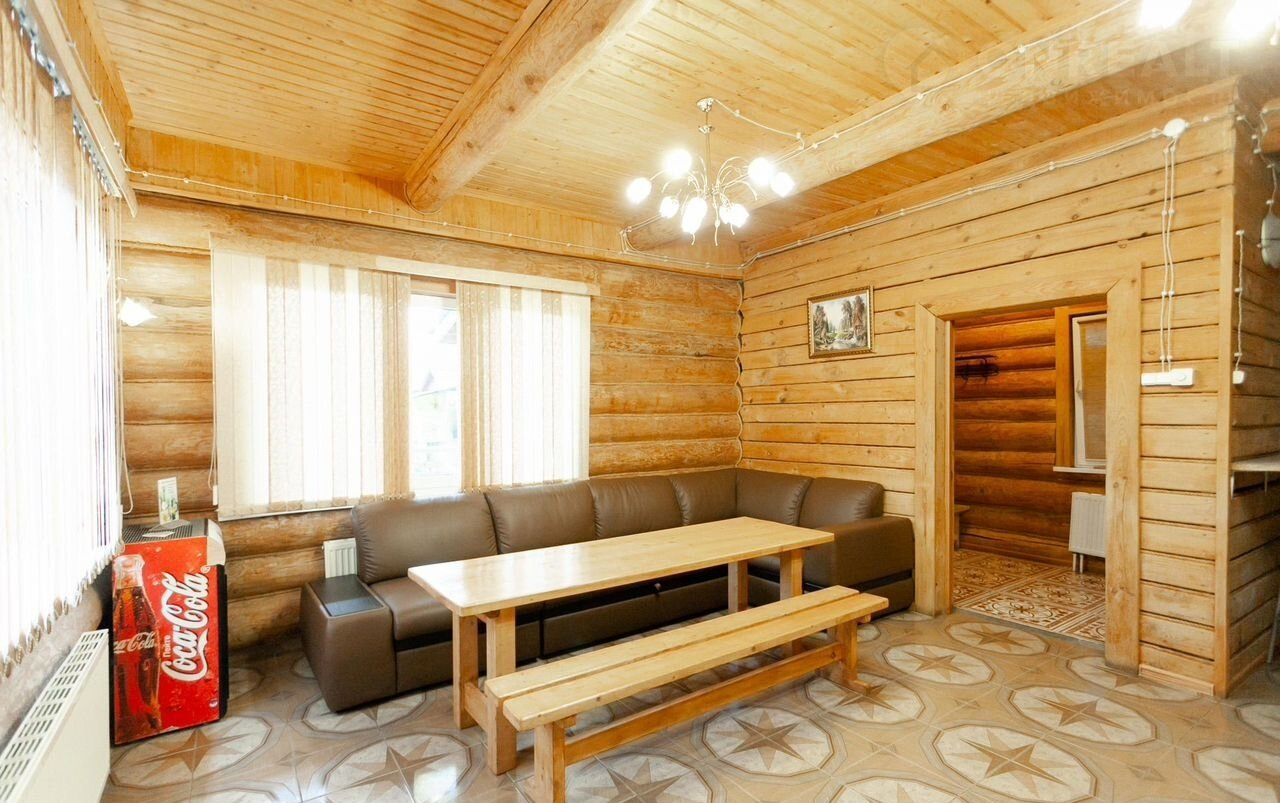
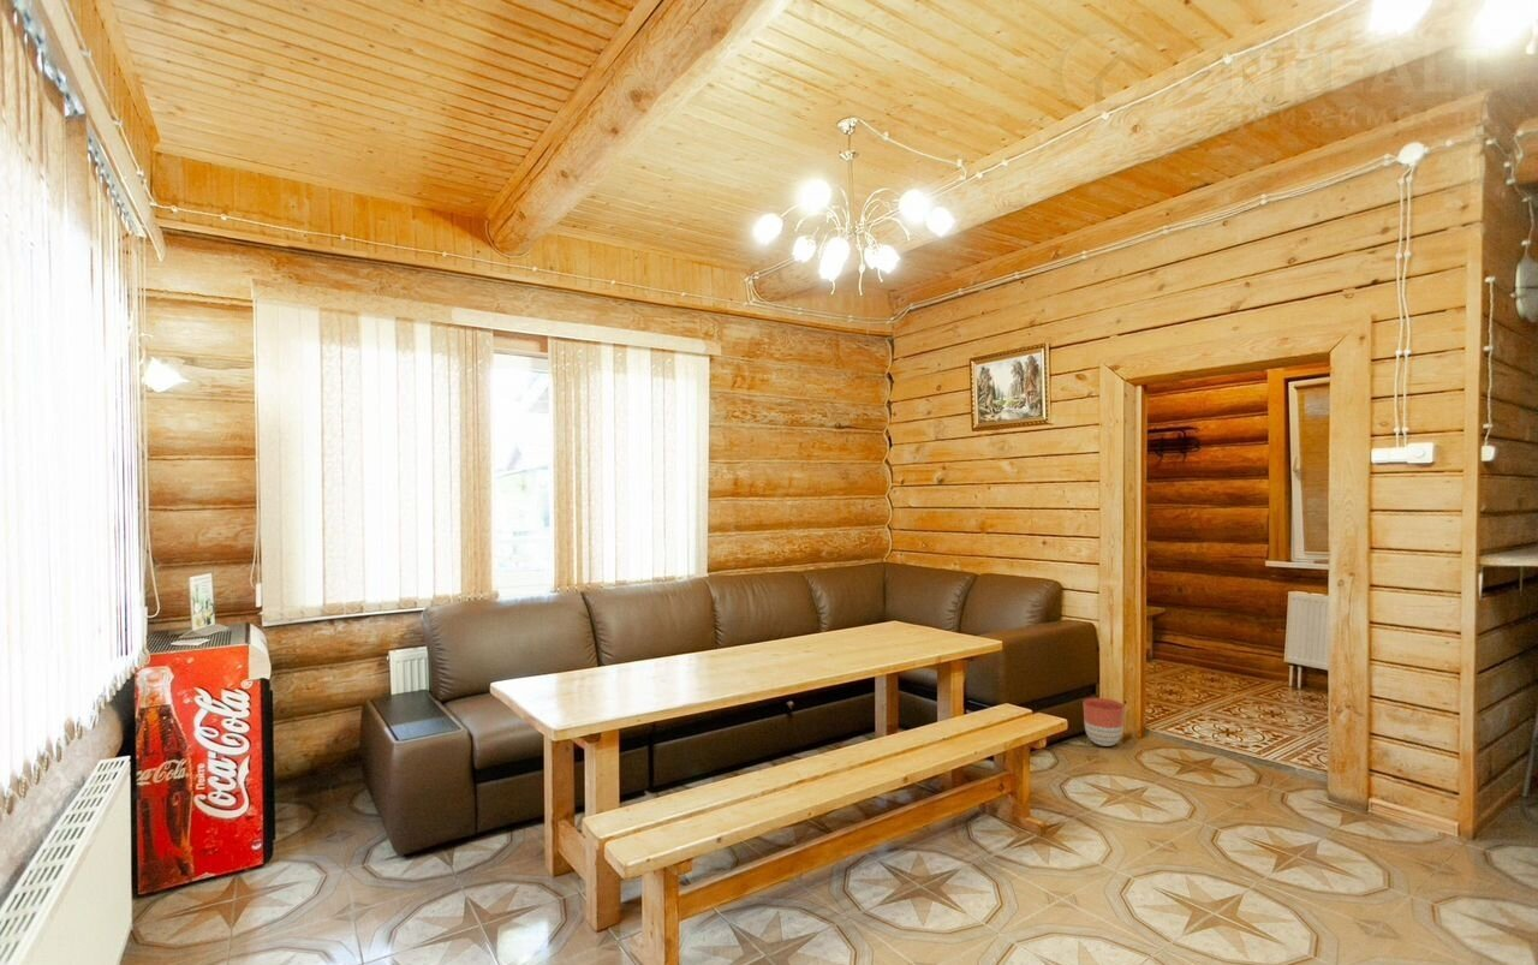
+ planter (1103, 723)
